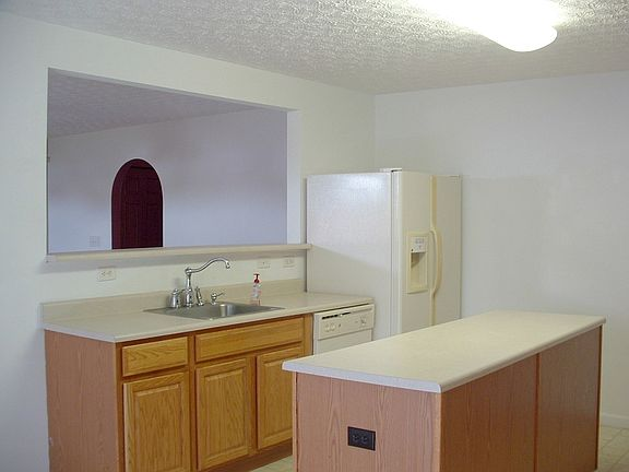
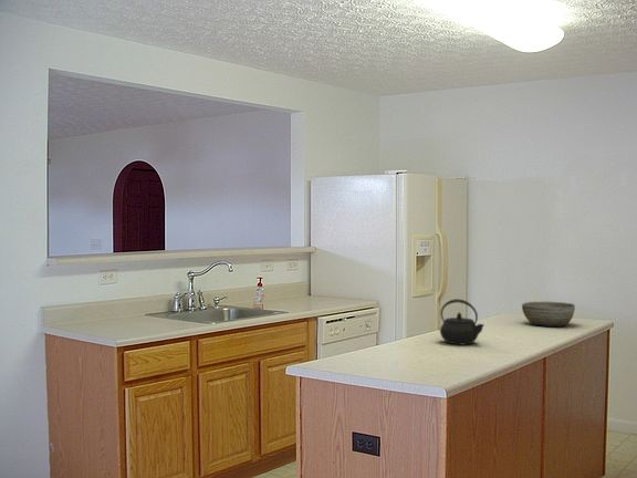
+ kettle (461, 321)
+ bowl (547, 313)
